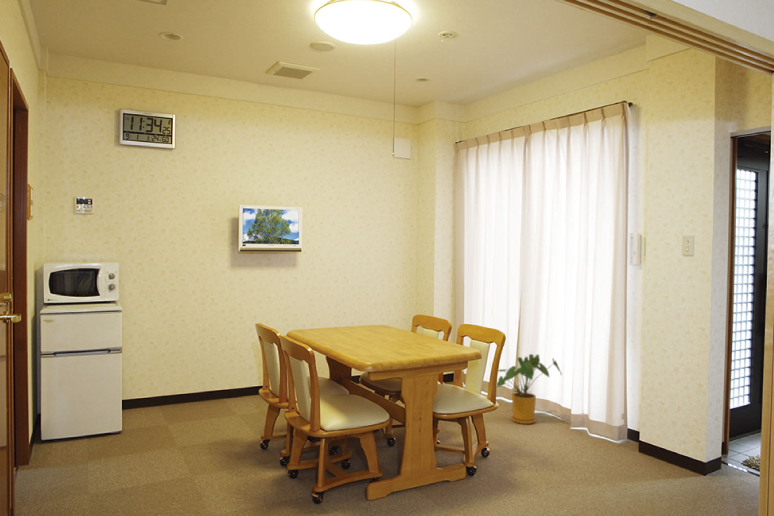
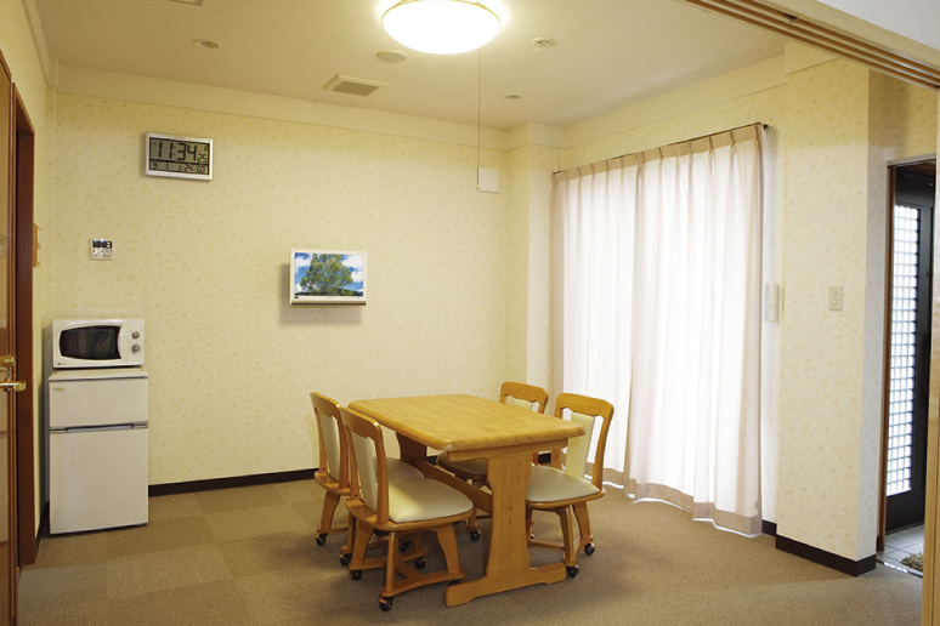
- house plant (524, 388)
